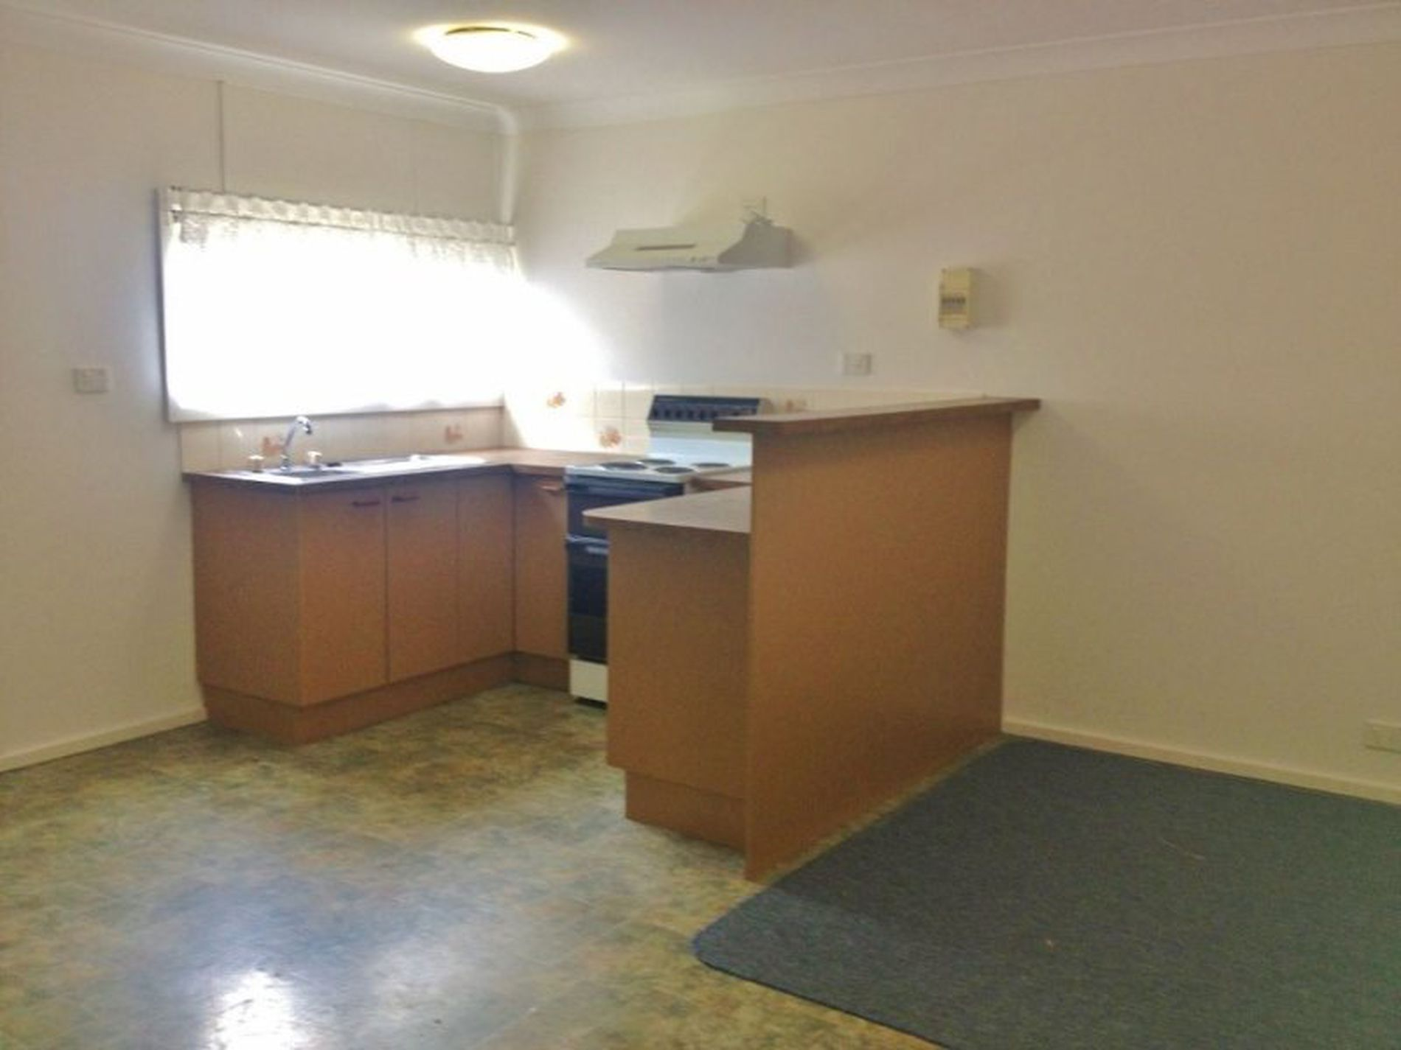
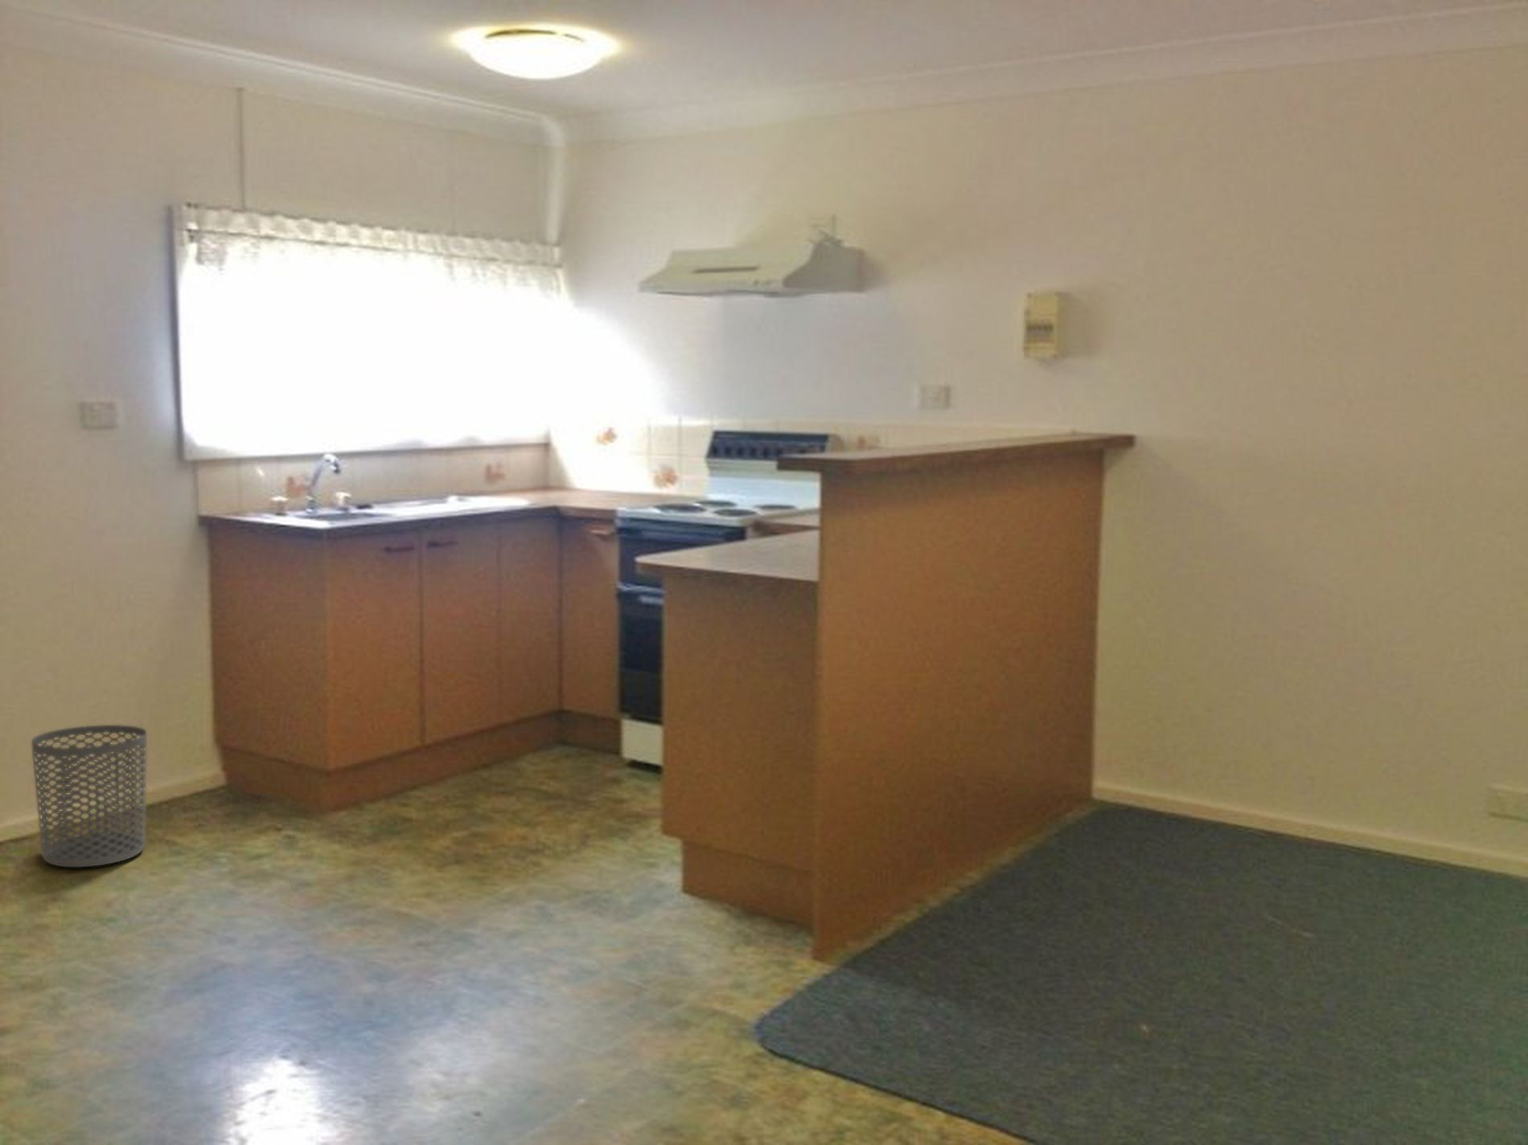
+ waste bin (91, 797)
